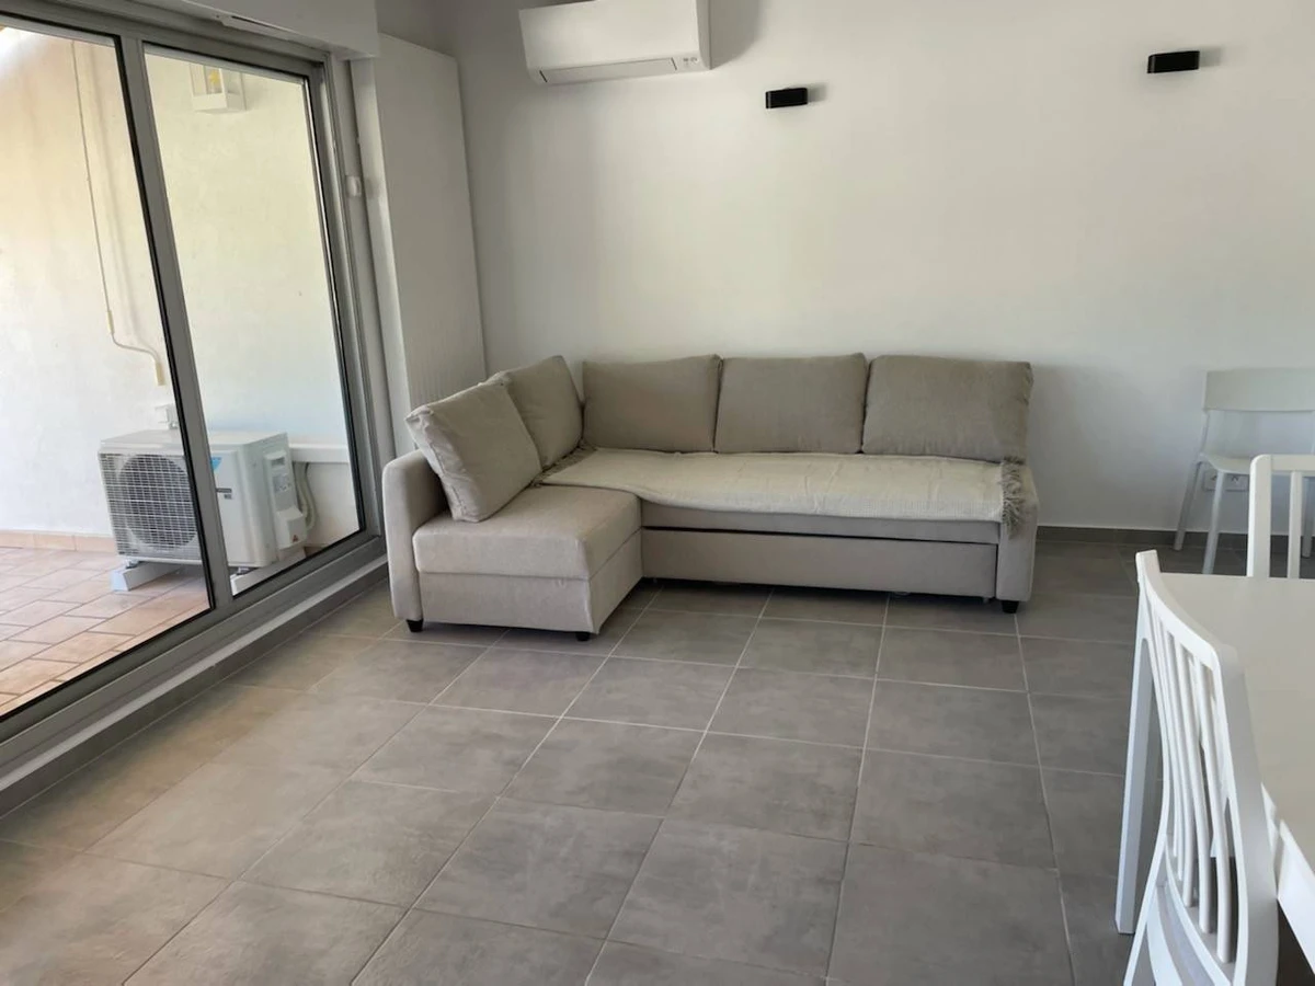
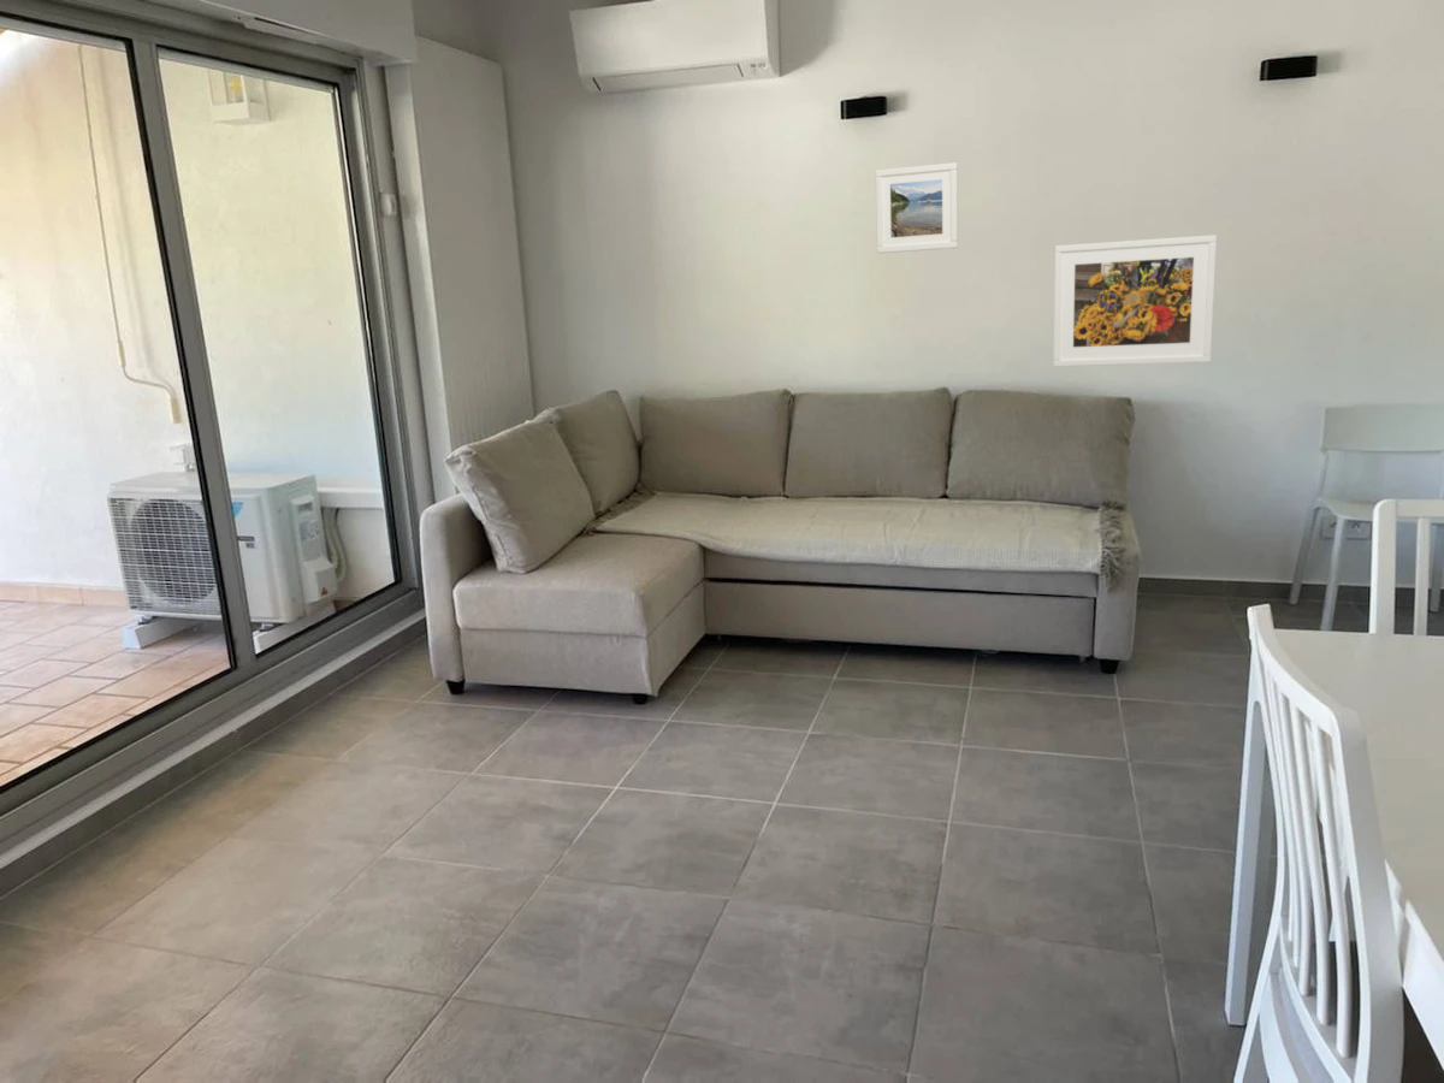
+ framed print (916, 208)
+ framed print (1131, 303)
